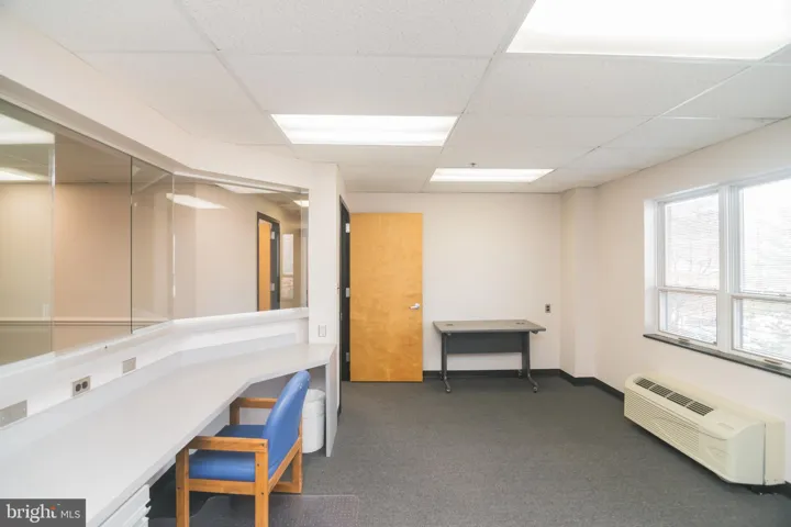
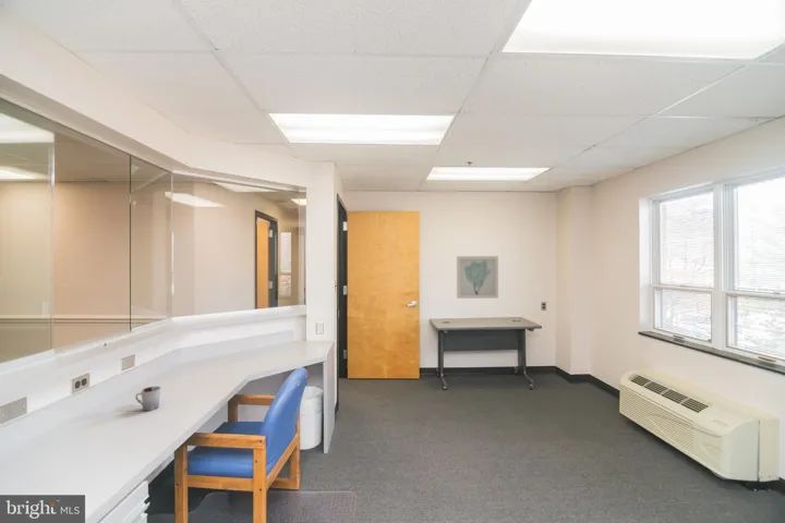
+ cup (147, 399)
+ wall art (476, 277)
